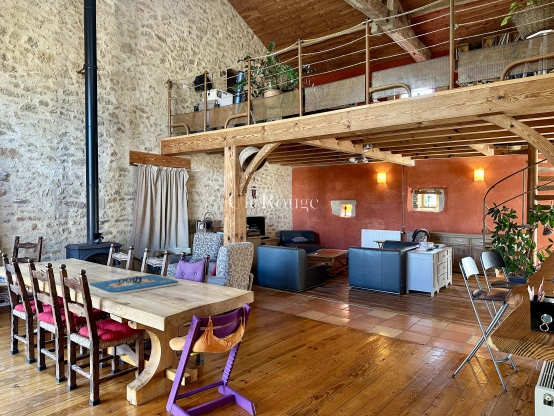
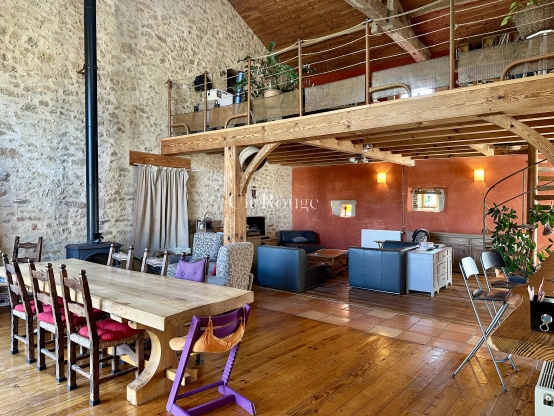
- architectural model (134, 281)
